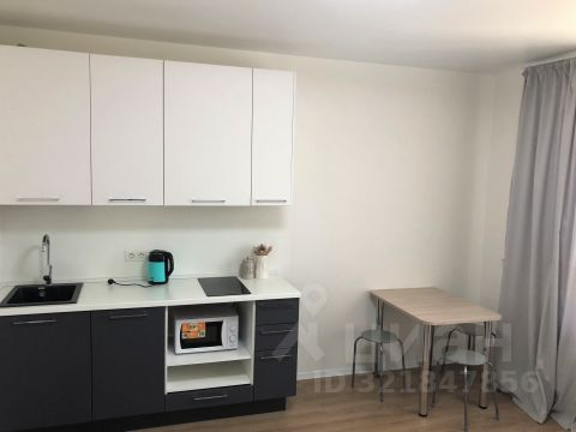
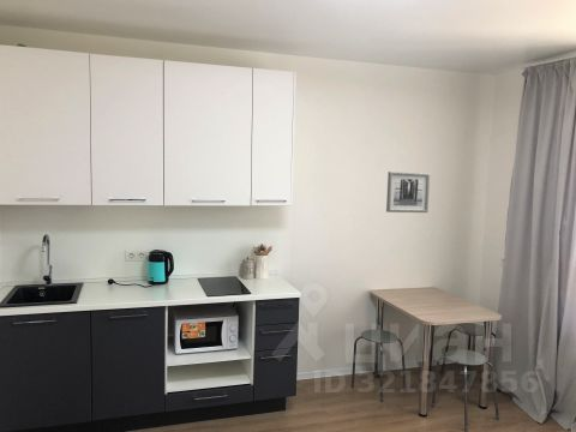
+ wall art (408, 192)
